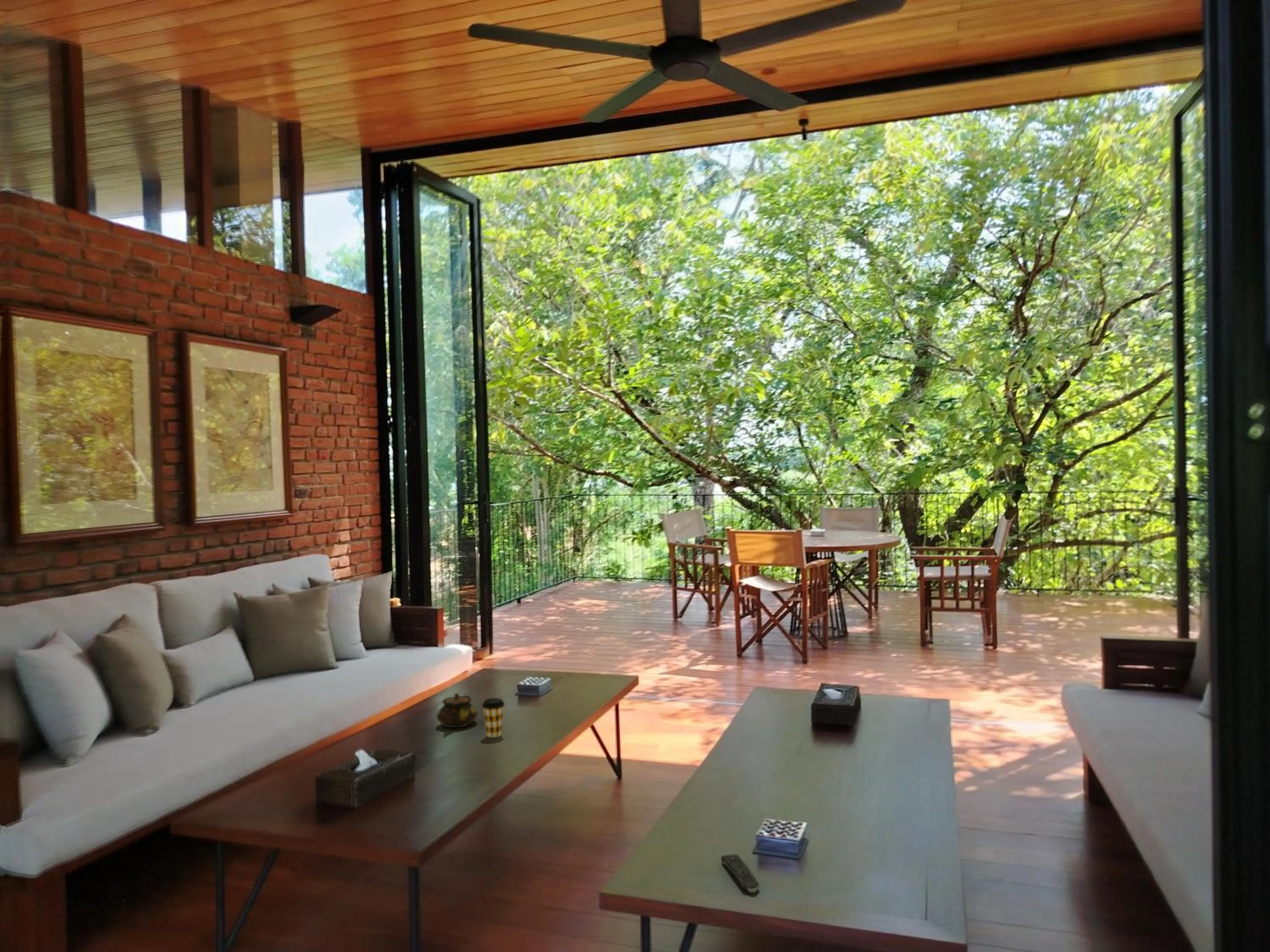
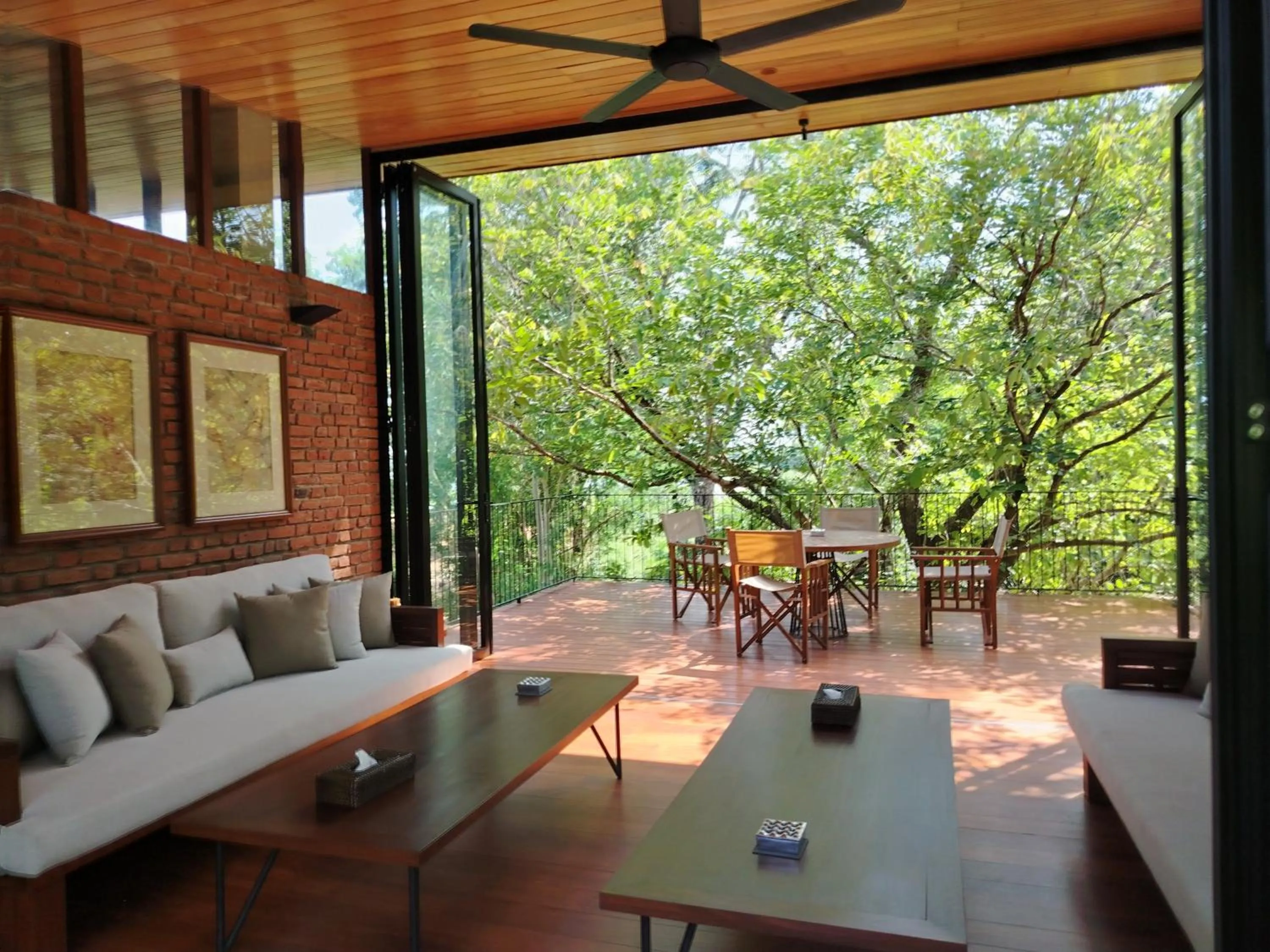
- coffee cup (494, 718)
- remote control (741, 872)
- teapot (457, 709)
